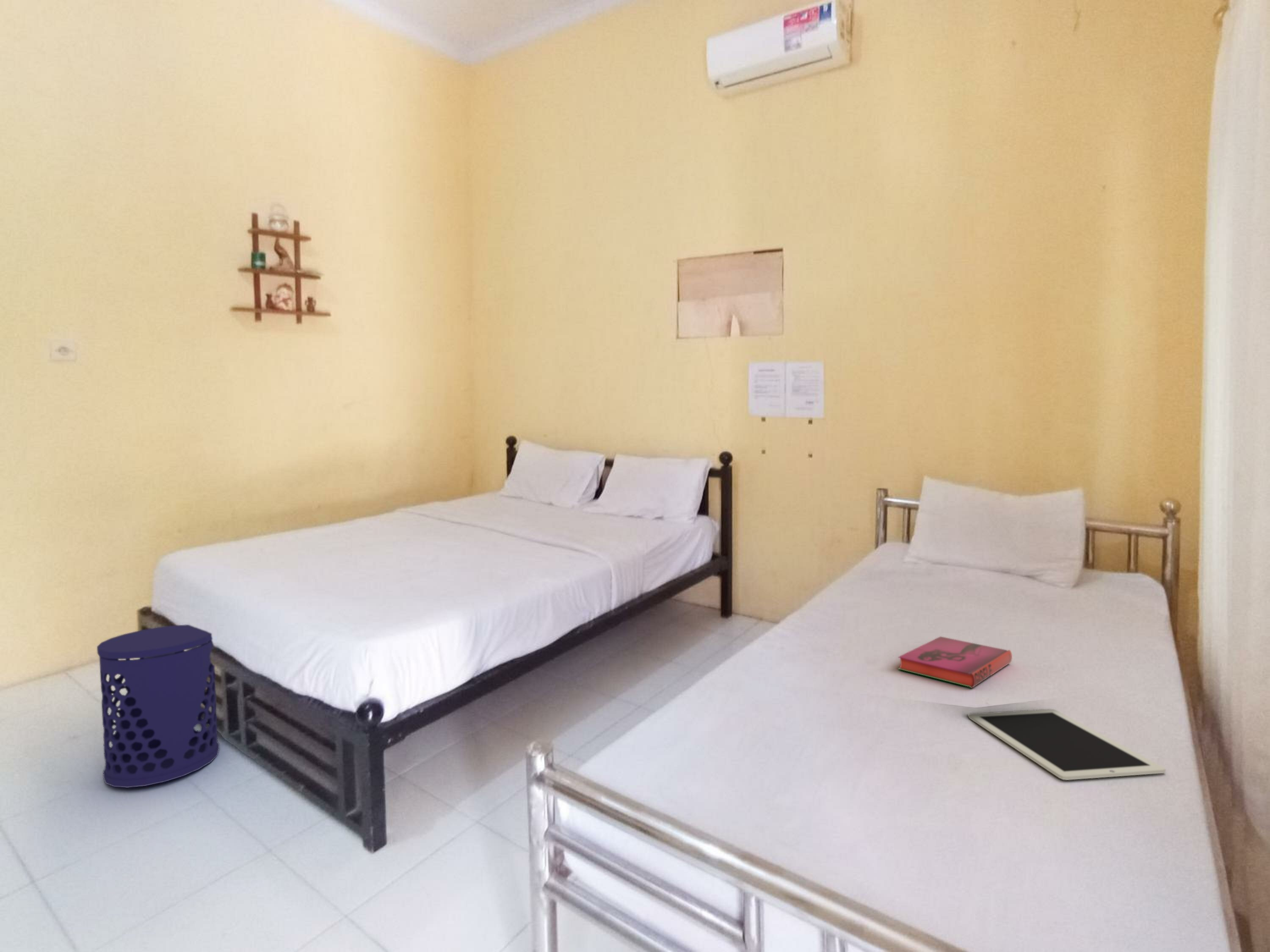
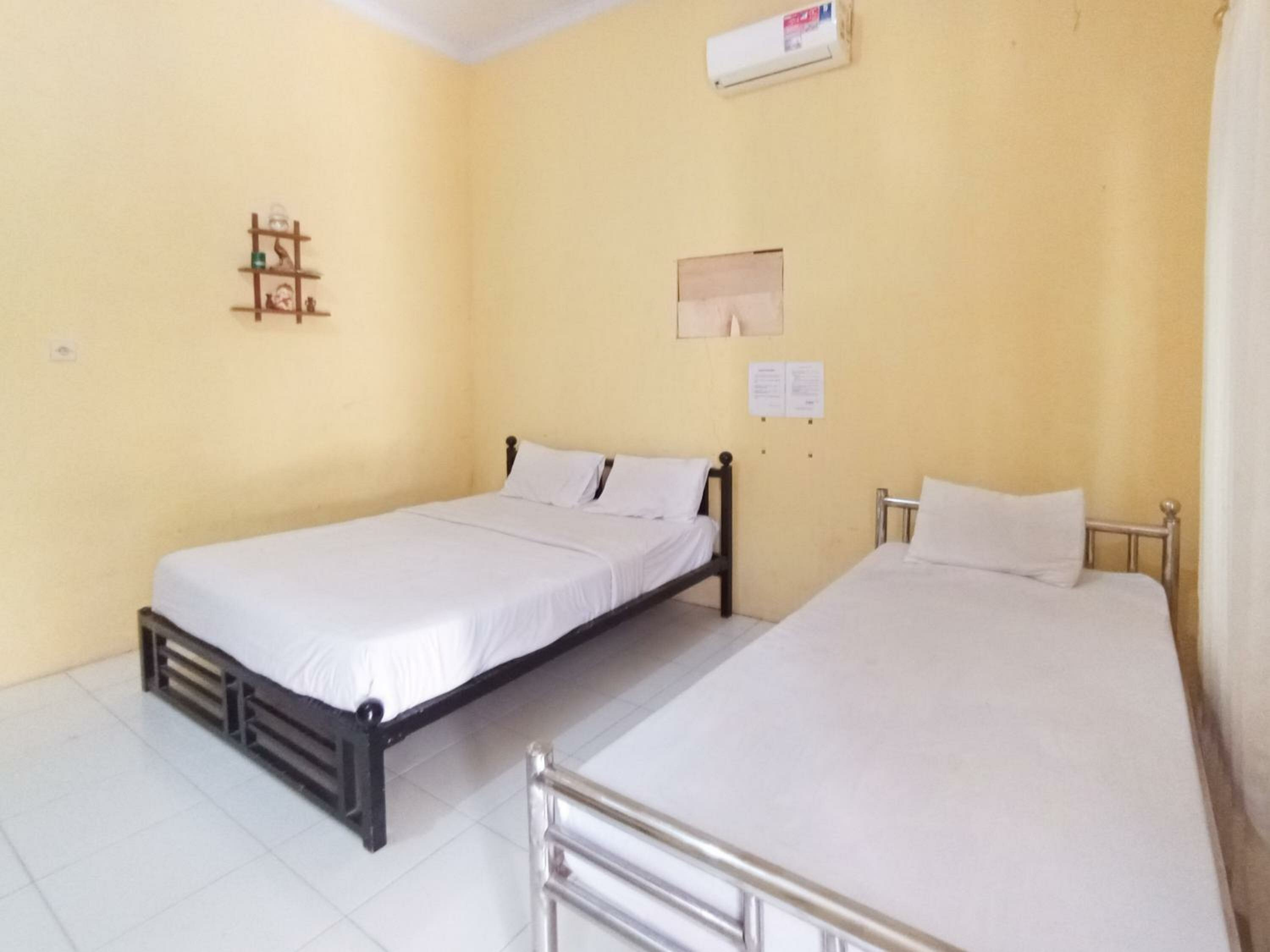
- tablet (1057, 740)
- hardback book (955, 660)
- waste bin (161, 700)
